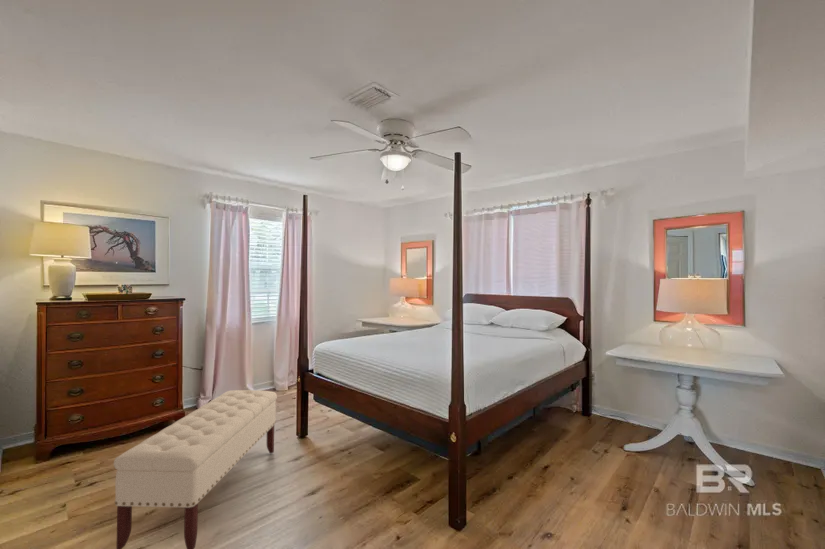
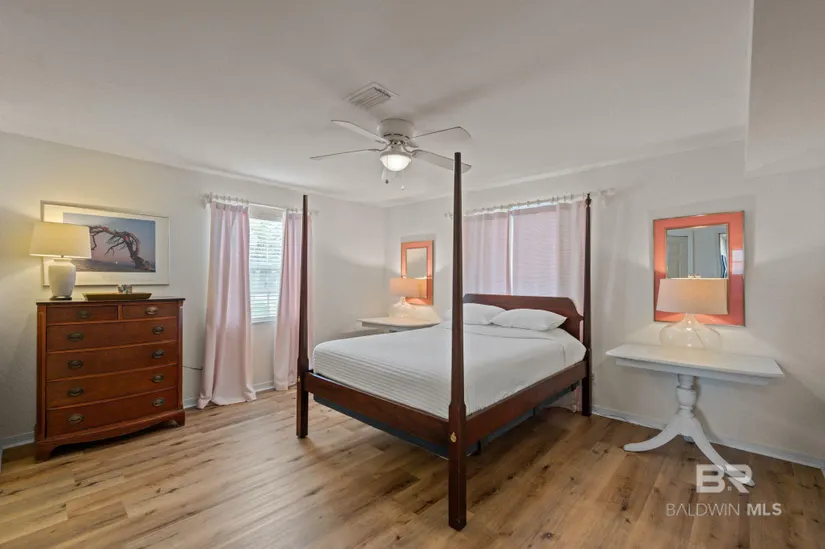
- bench (213, 452)
